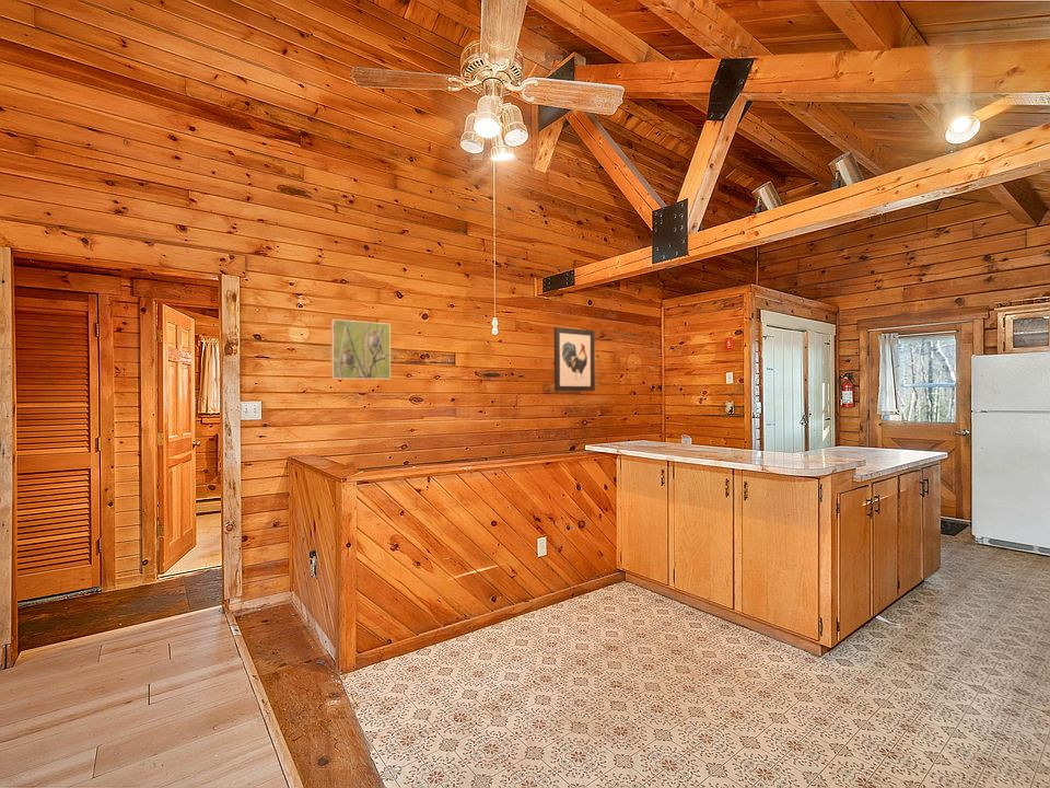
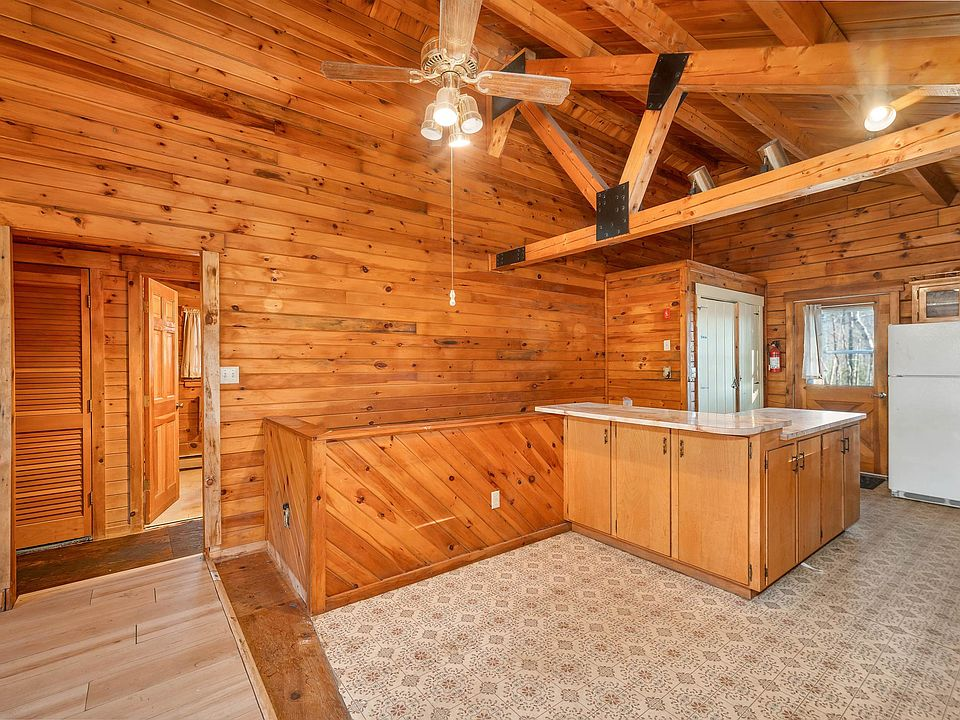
- wall art (574, 360)
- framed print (361, 350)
